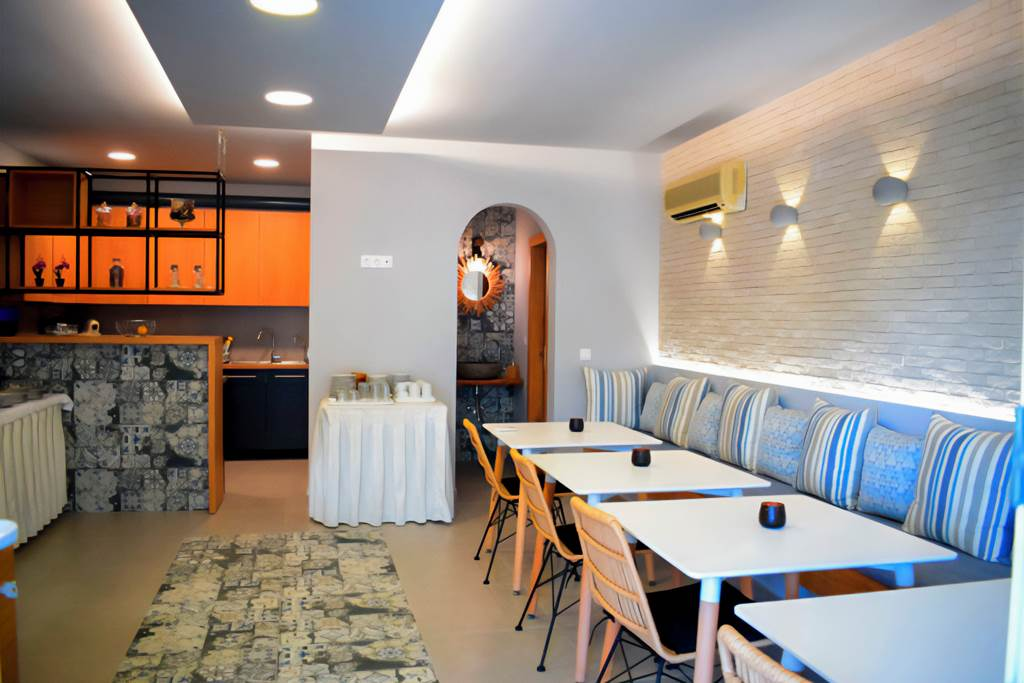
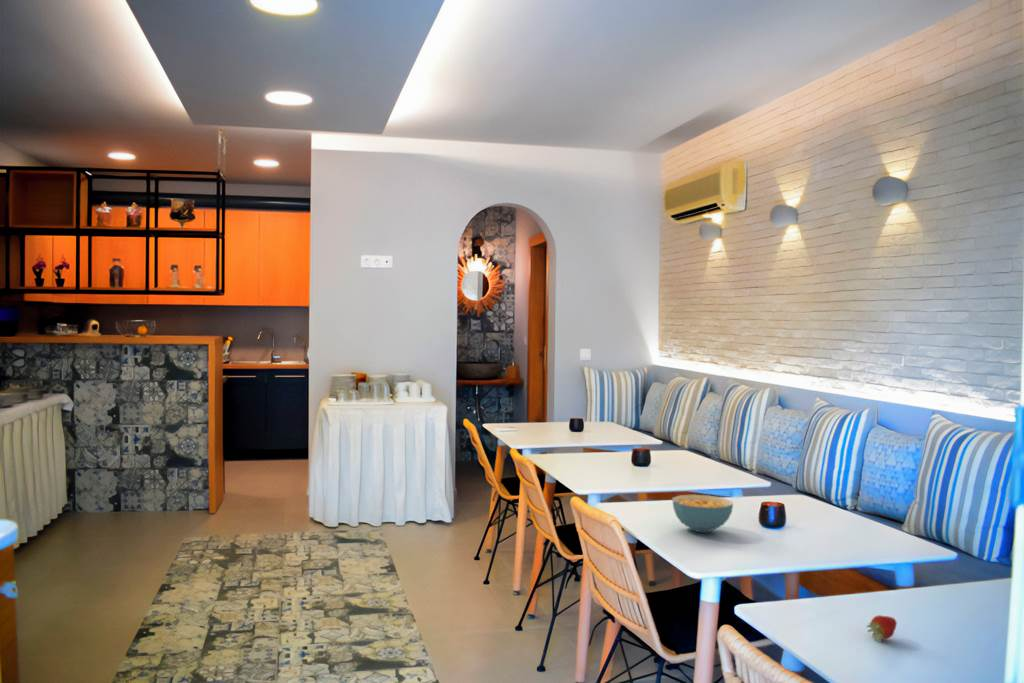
+ cereal bowl (701, 515)
+ fruit (883, 626)
